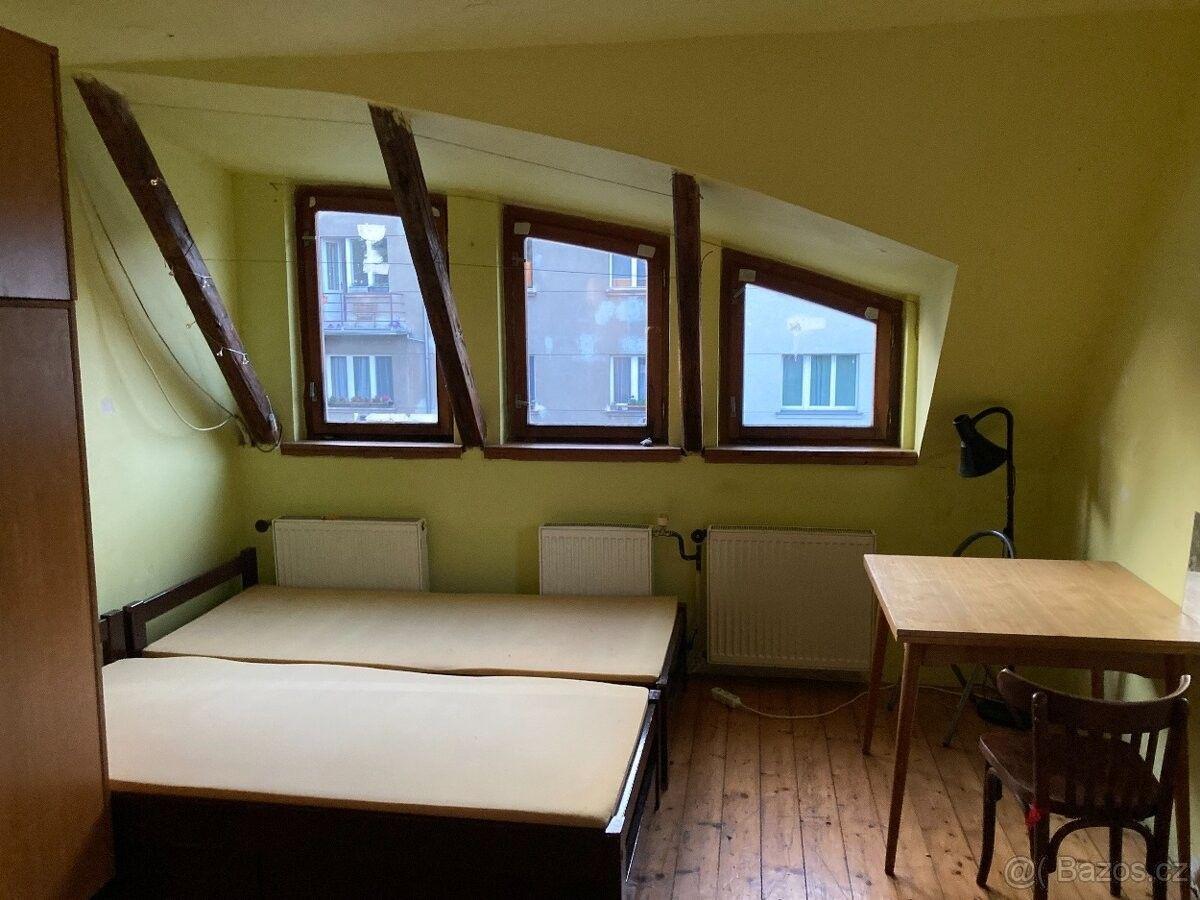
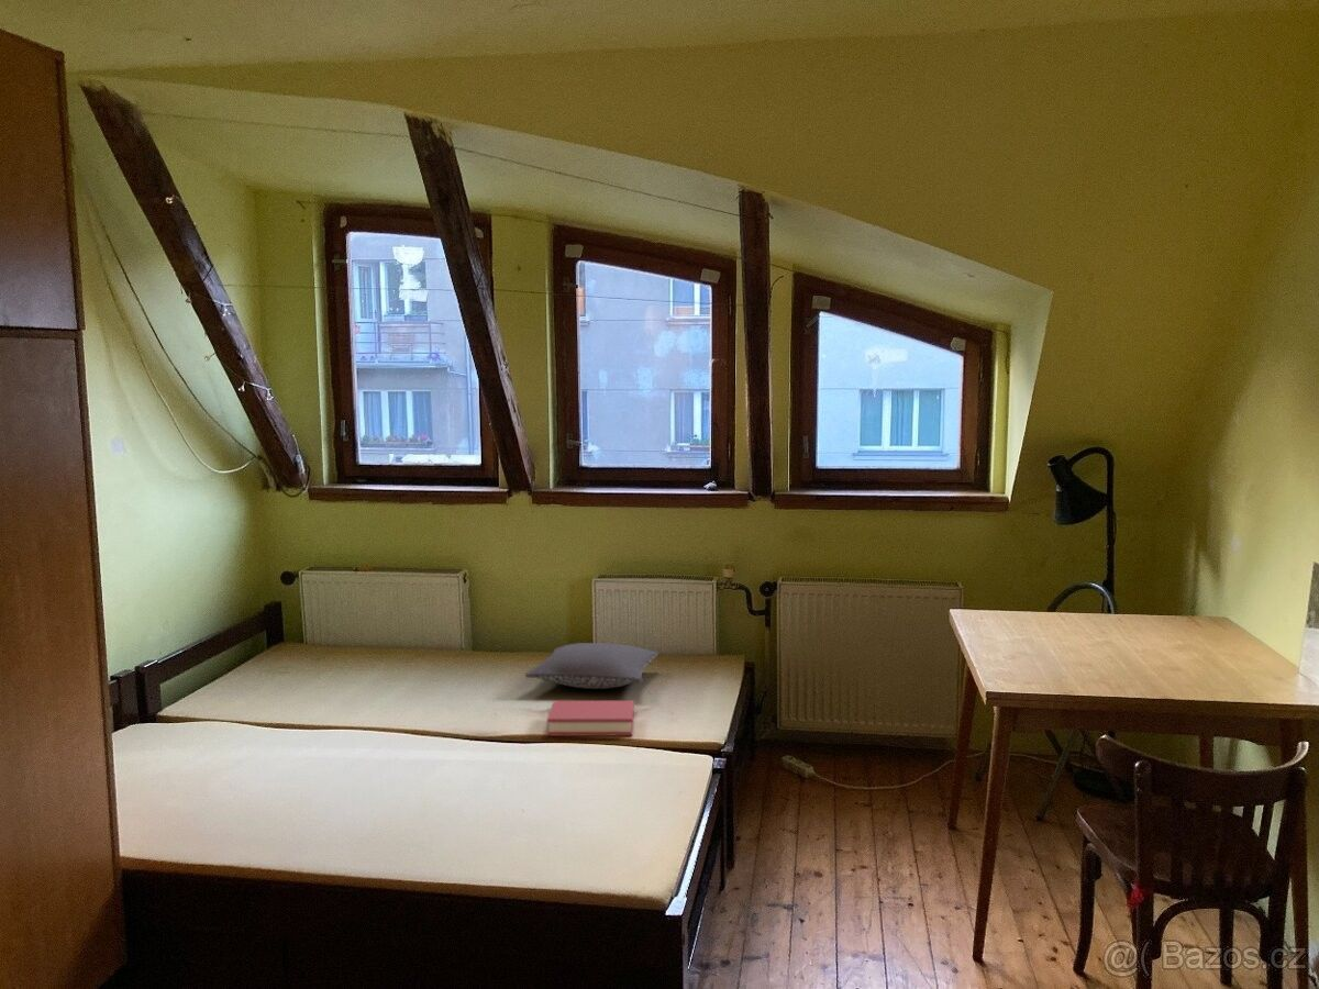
+ pillow (595, 664)
+ hardback book (591, 716)
